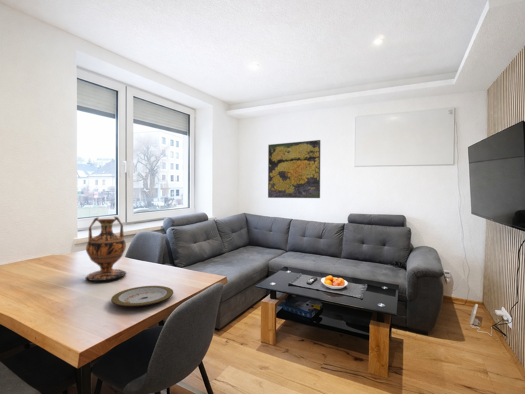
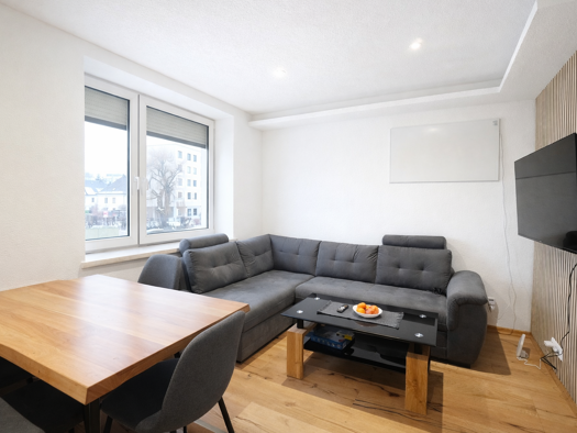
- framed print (293, 170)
- vase (106, 247)
- plate (143, 296)
